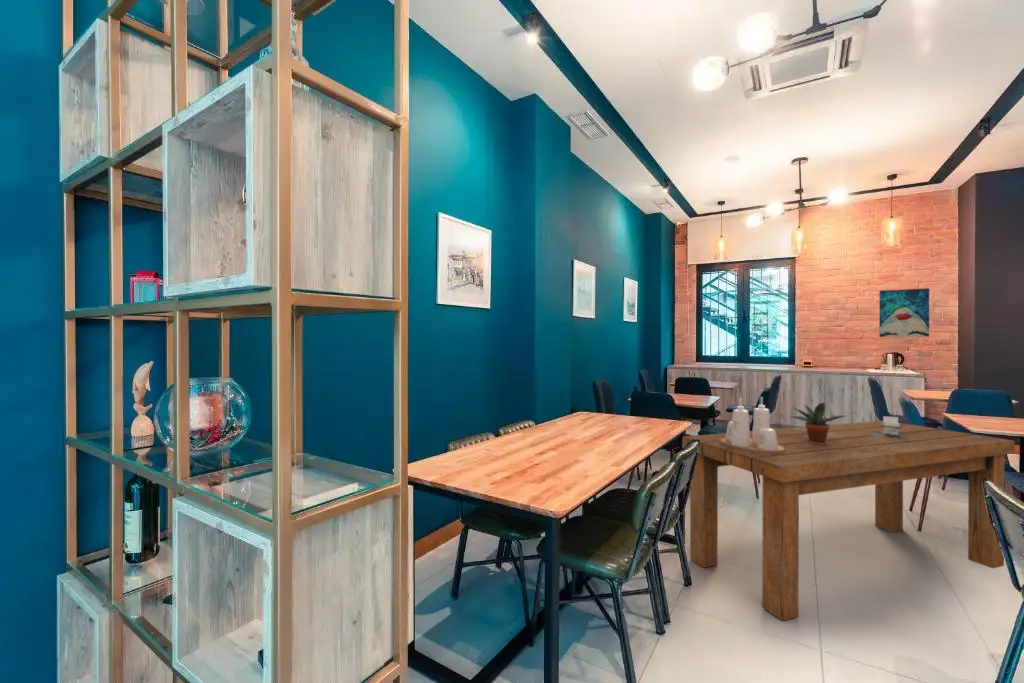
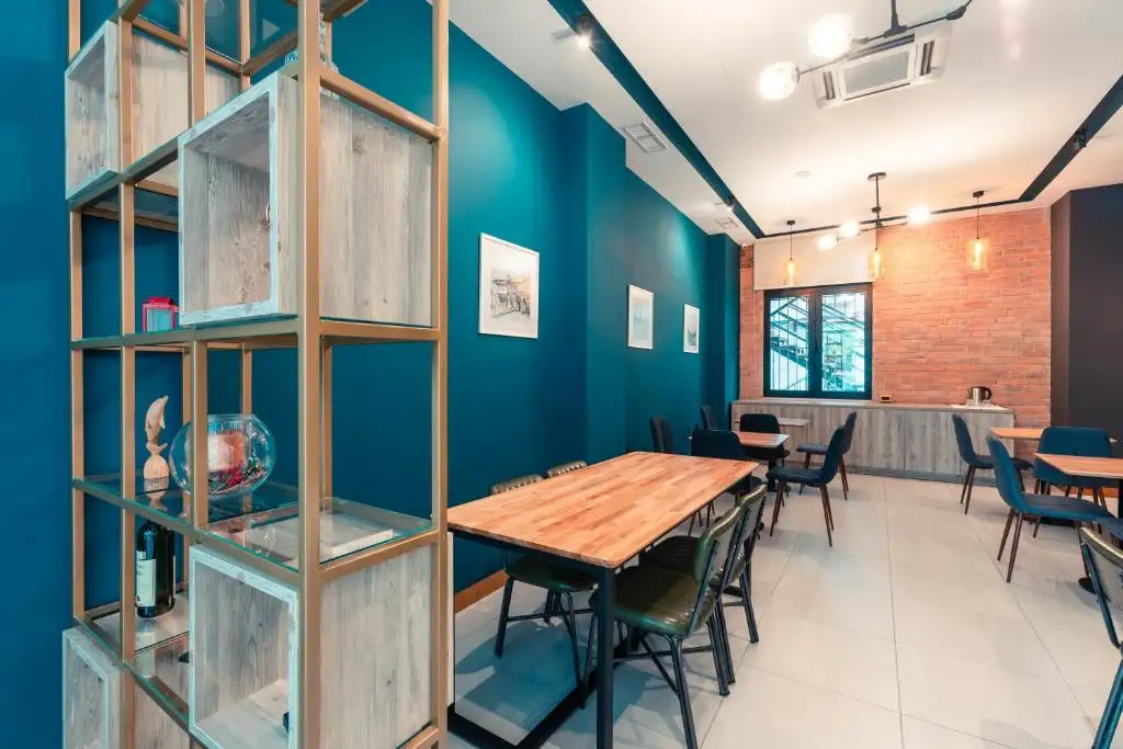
- condiment set (753, 421)
- dining table (844, 488)
- potted plant (817, 420)
- wall art (903, 313)
- napkin holder (890, 425)
